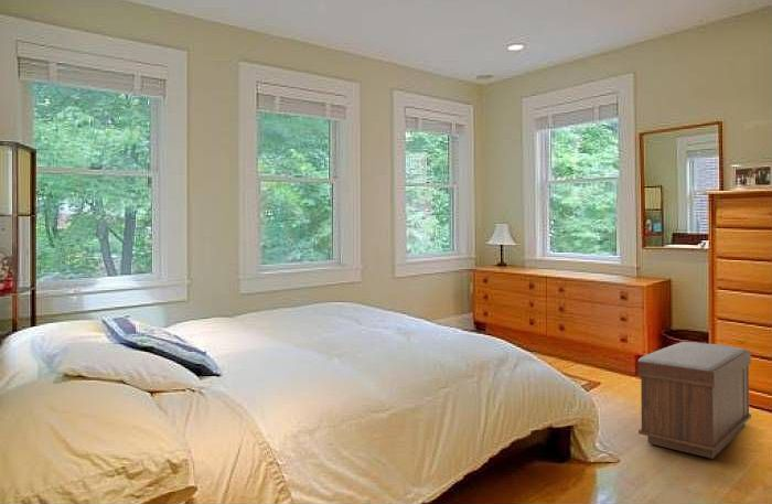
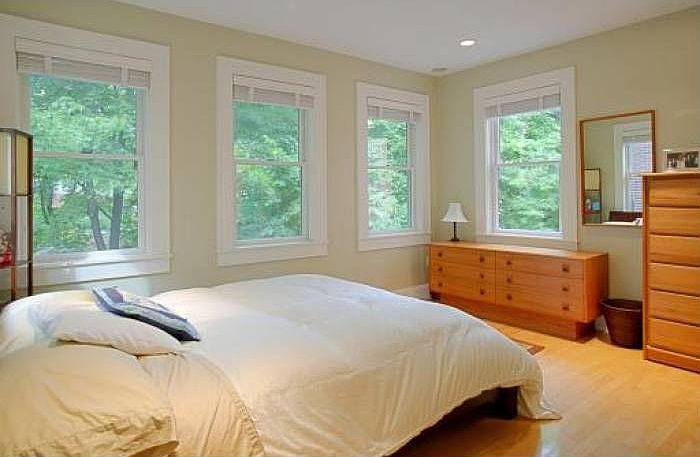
- bench (696, 392)
